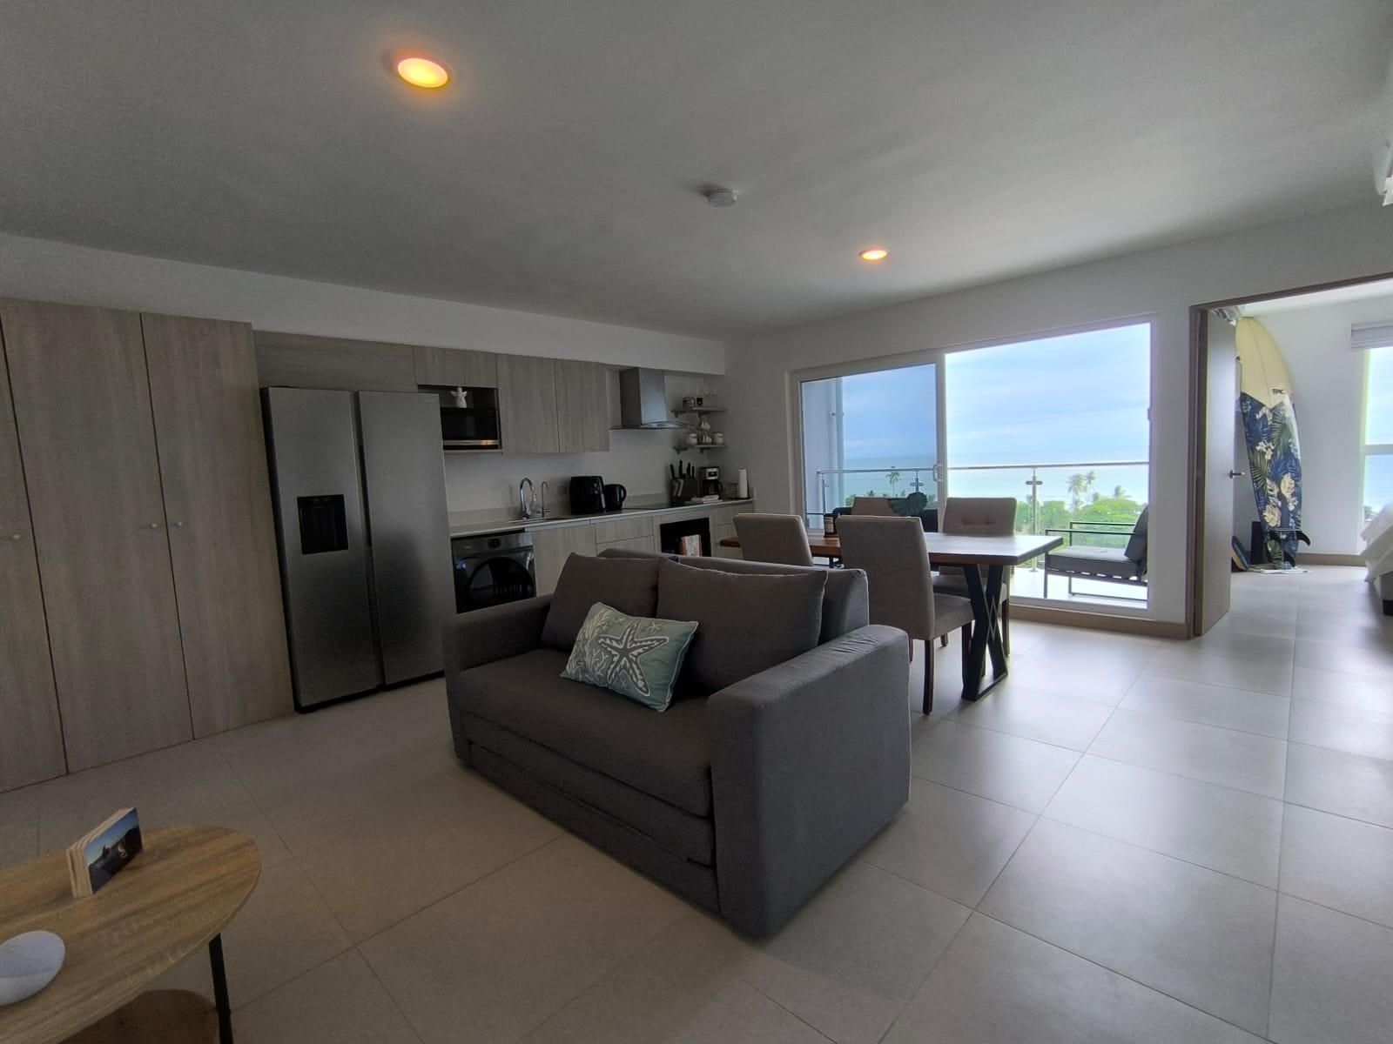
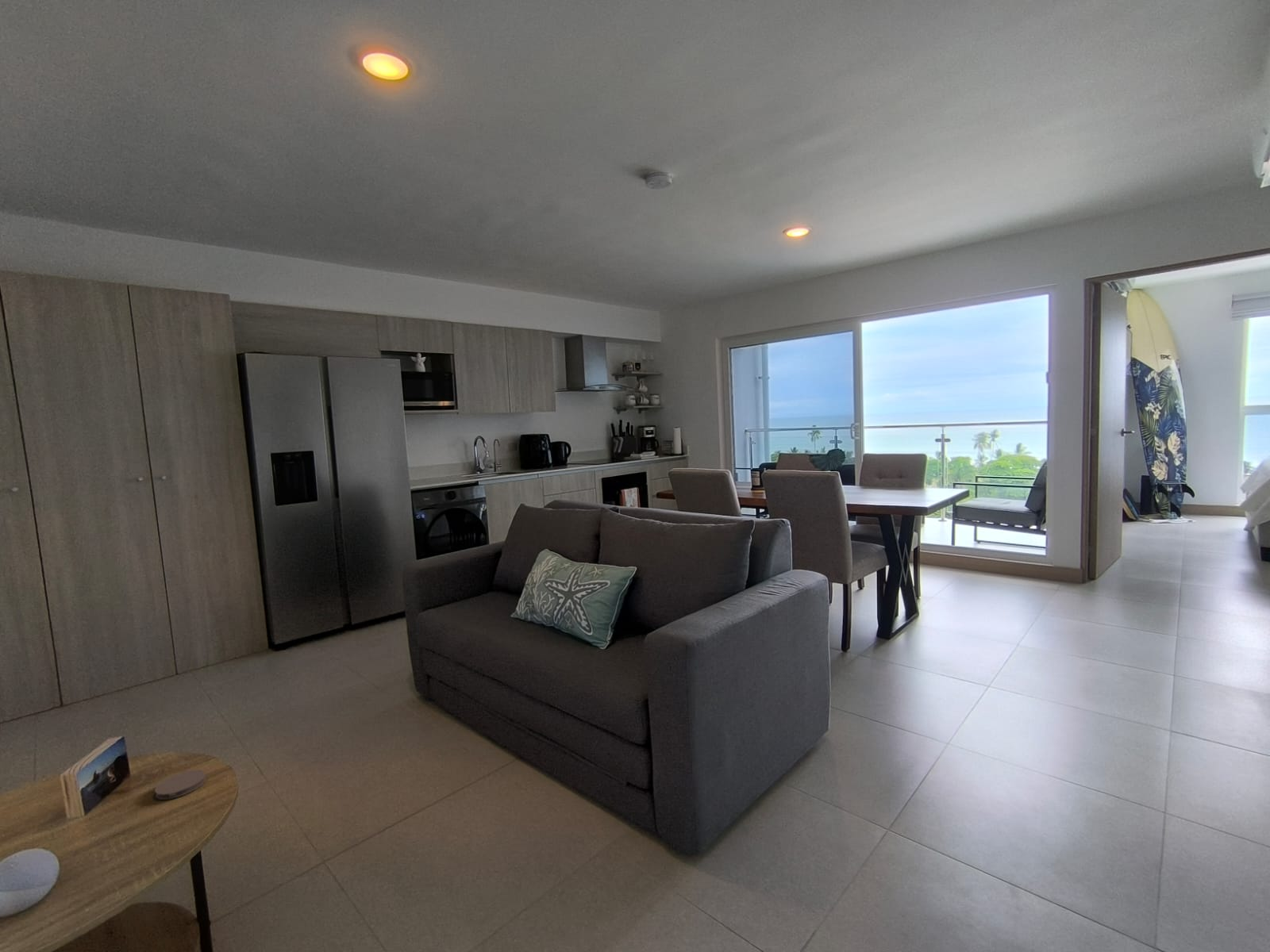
+ coaster (180, 784)
